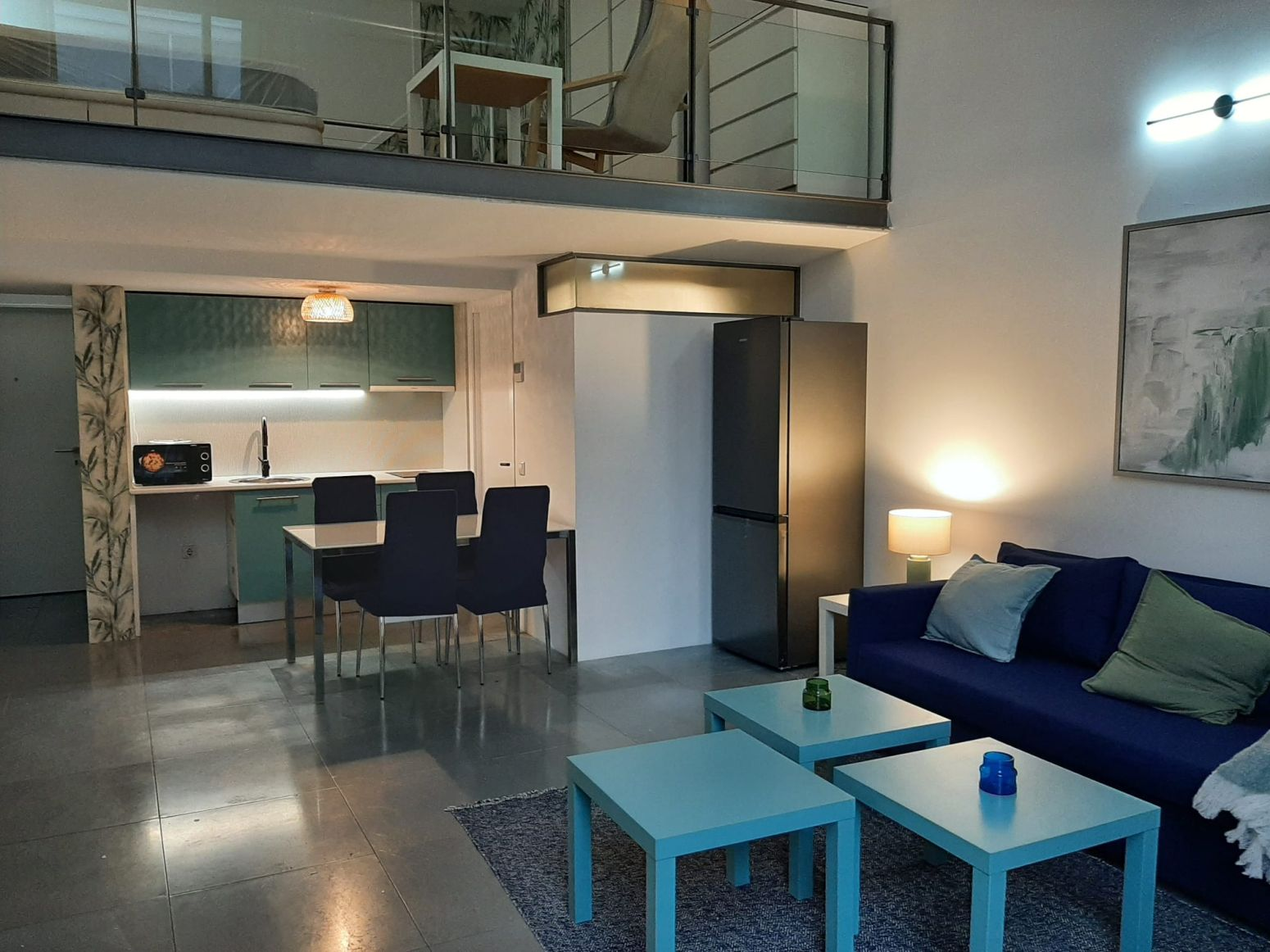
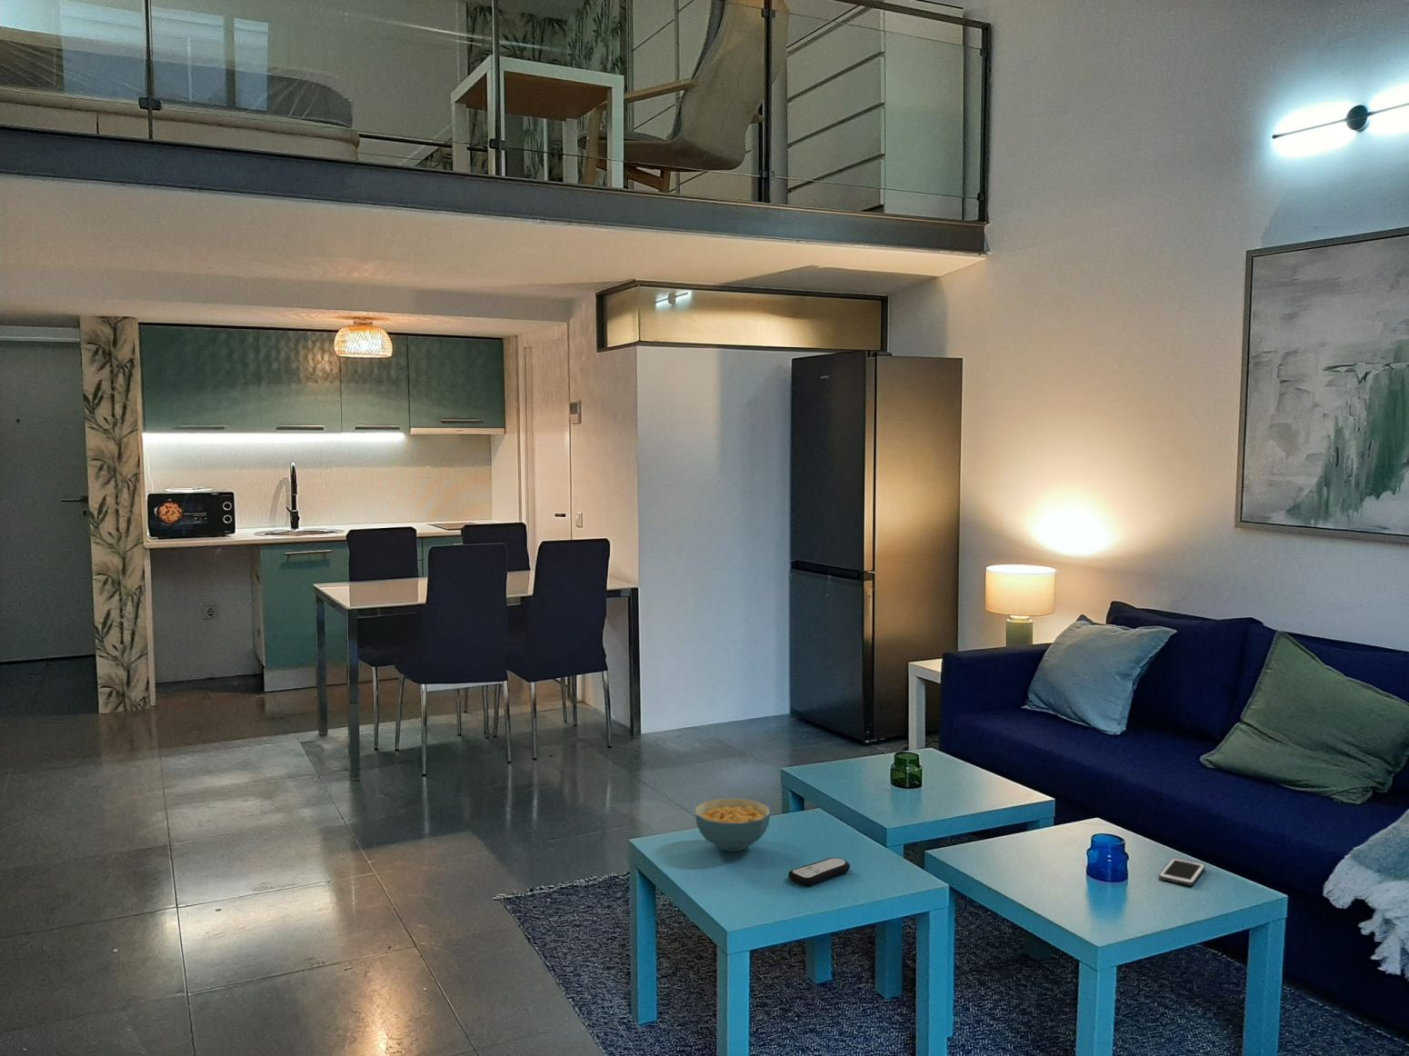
+ remote control (820, 871)
+ cereal bowl (732, 827)
+ cell phone (1182, 872)
